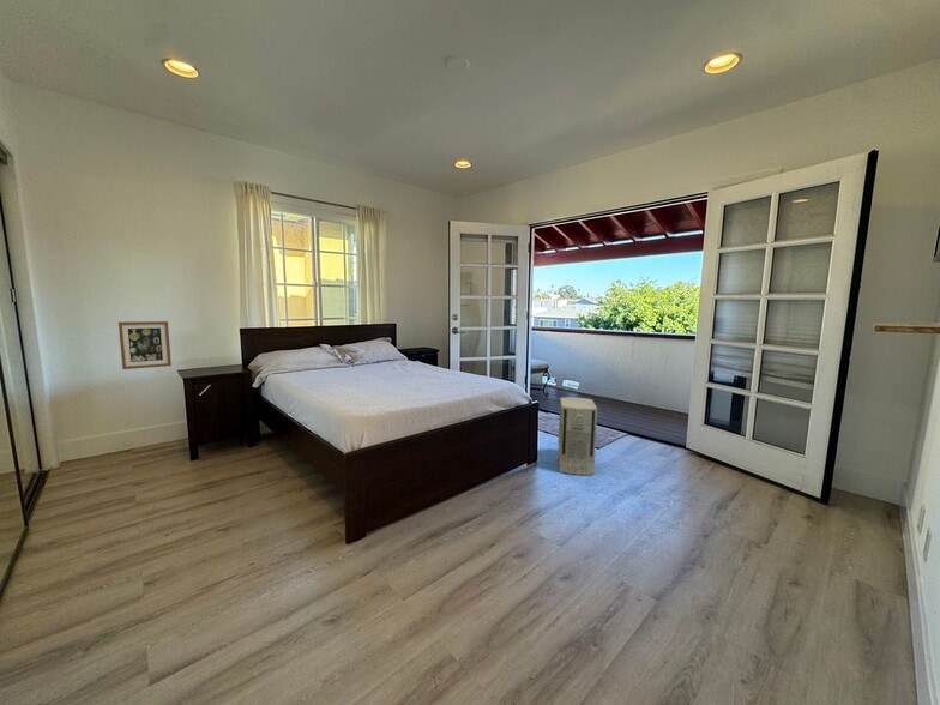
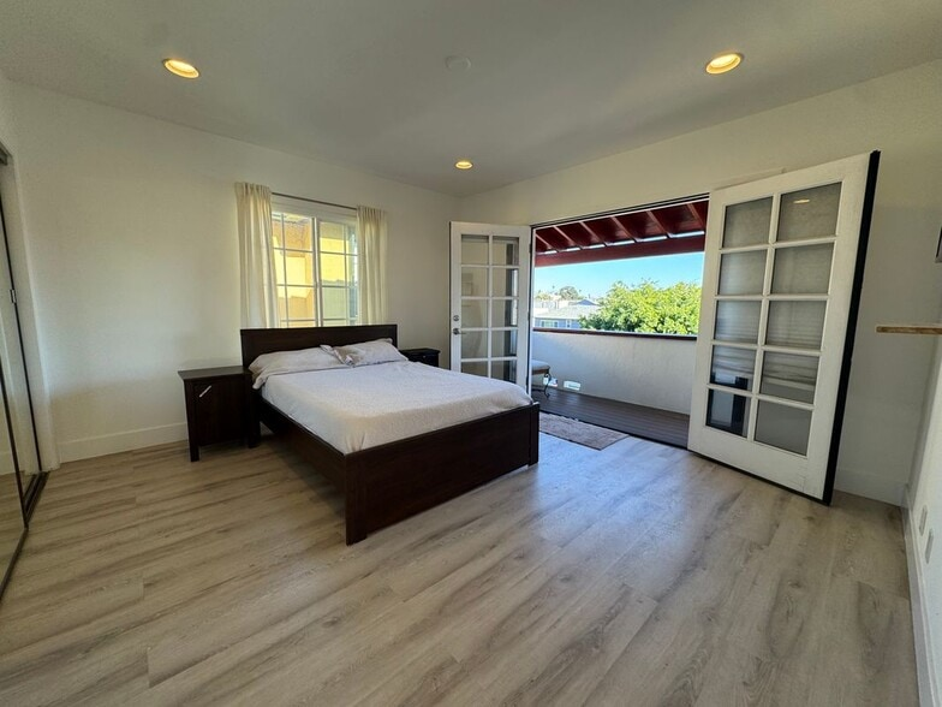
- wall art (145, 344)
- air purifier (576, 434)
